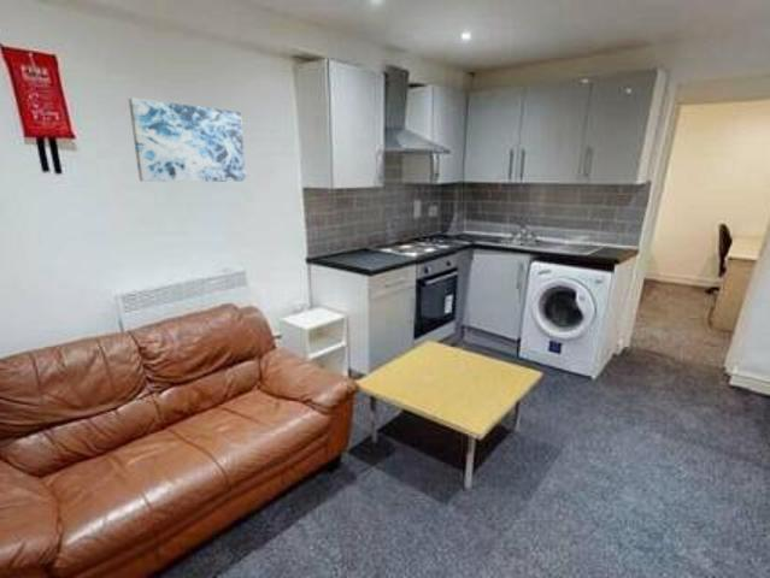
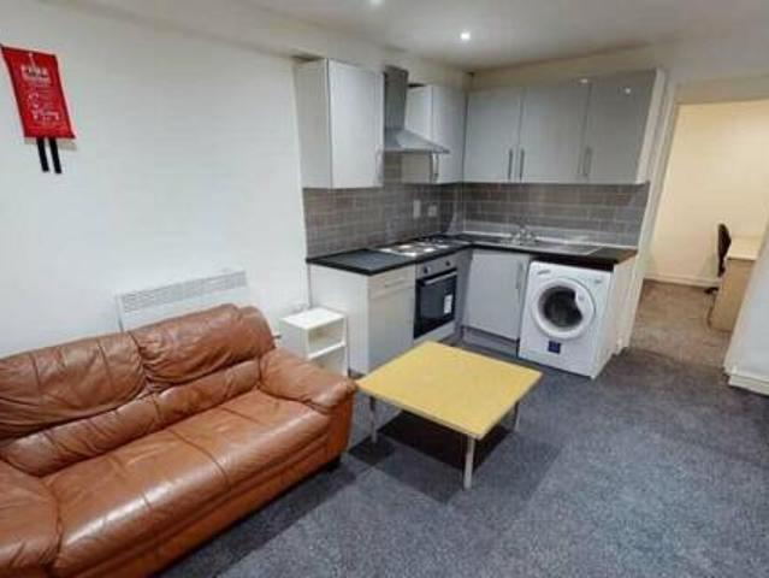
- wall art (193, 143)
